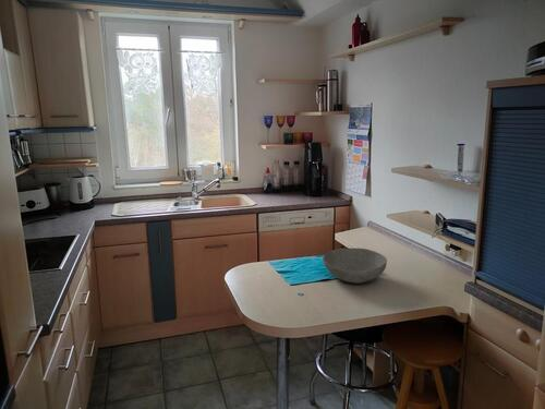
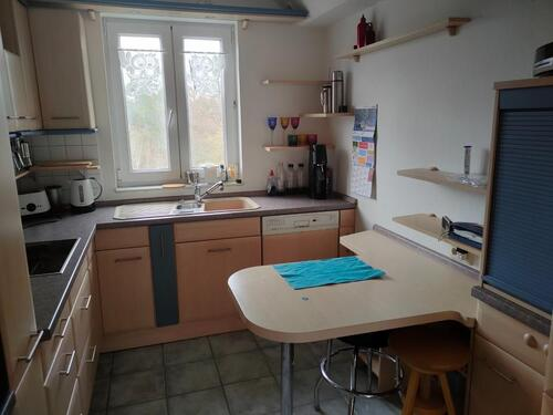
- bowl (353, 267)
